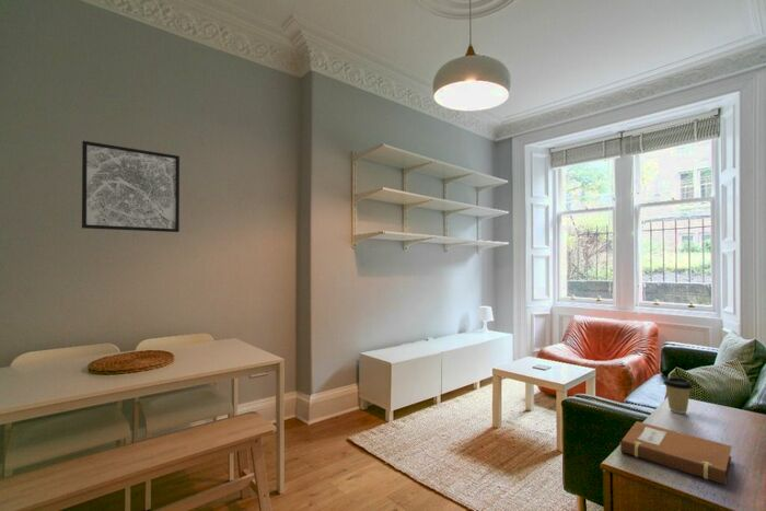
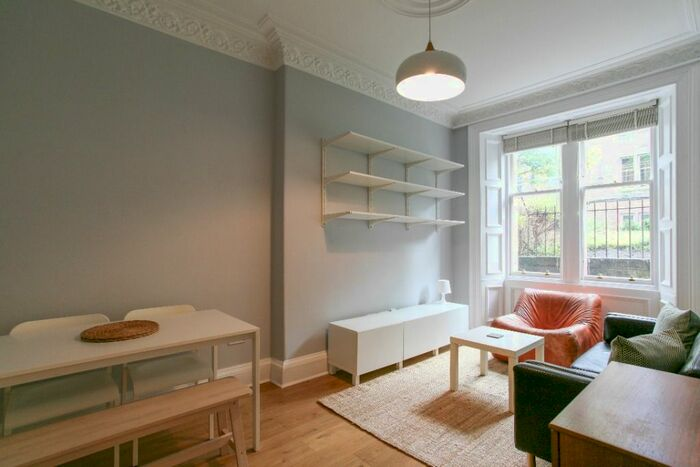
- wall art (134, 189)
- notebook (672, 449)
- coffee cup (677, 395)
